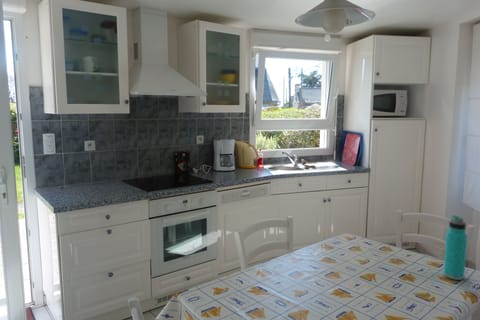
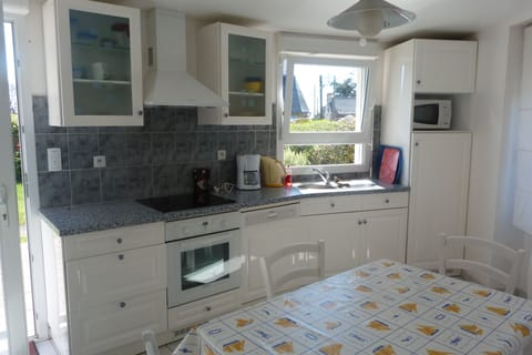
- water bottle (455, 247)
